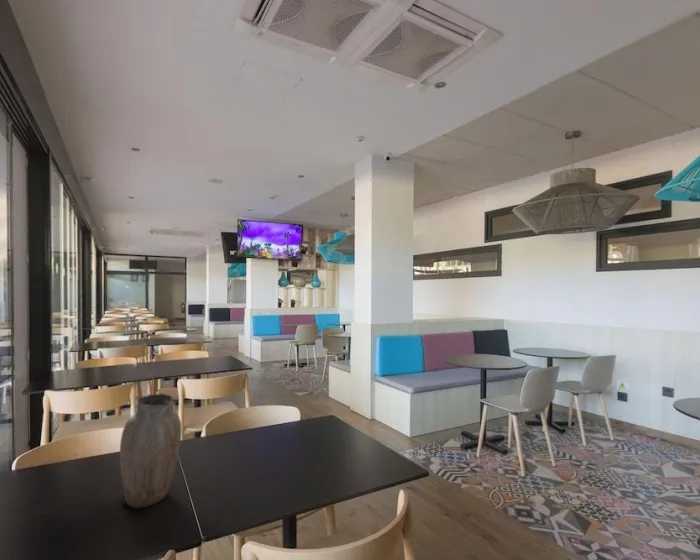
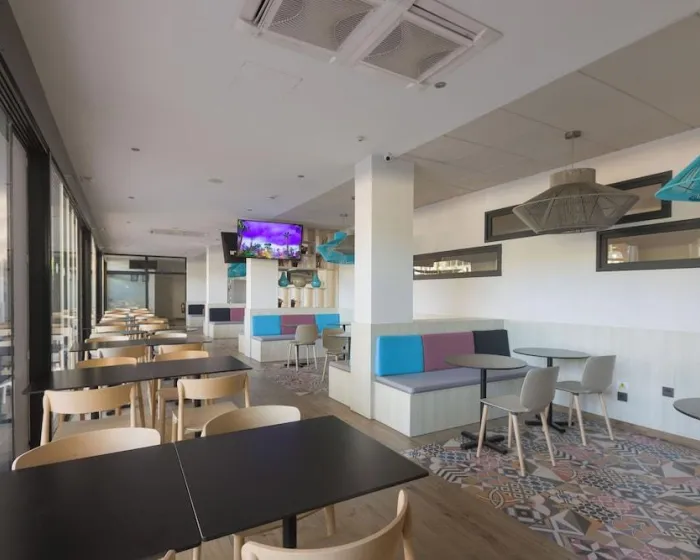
- vase (151, 447)
